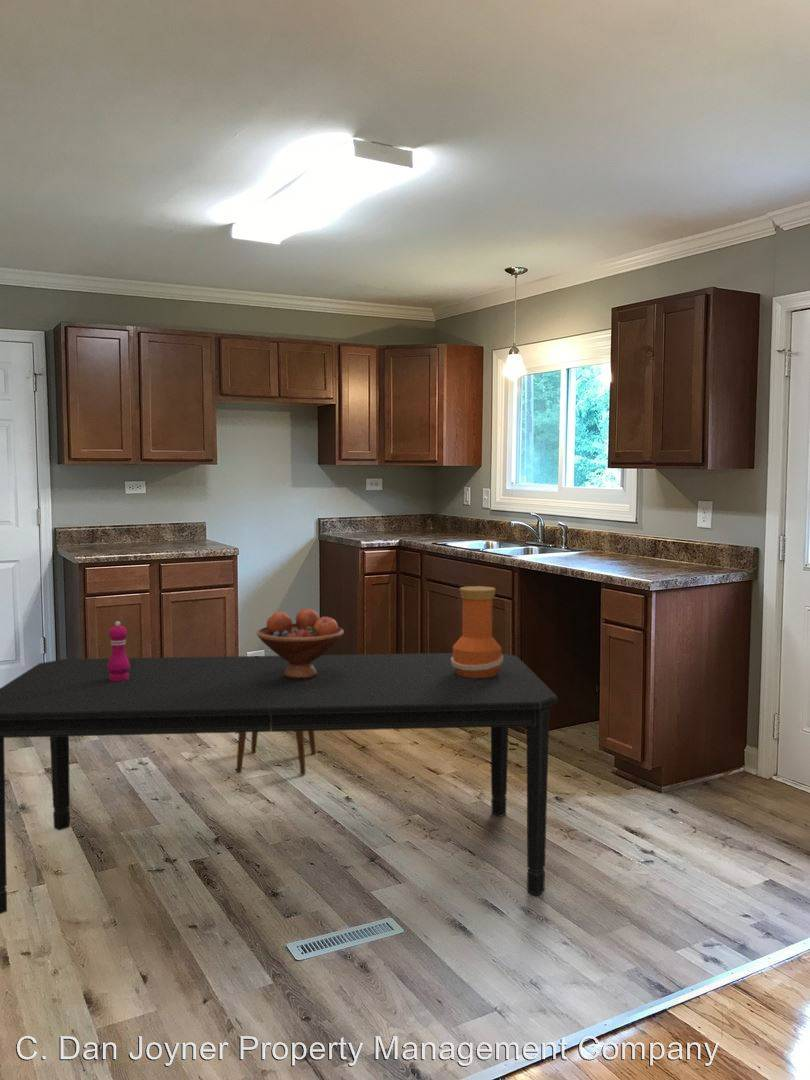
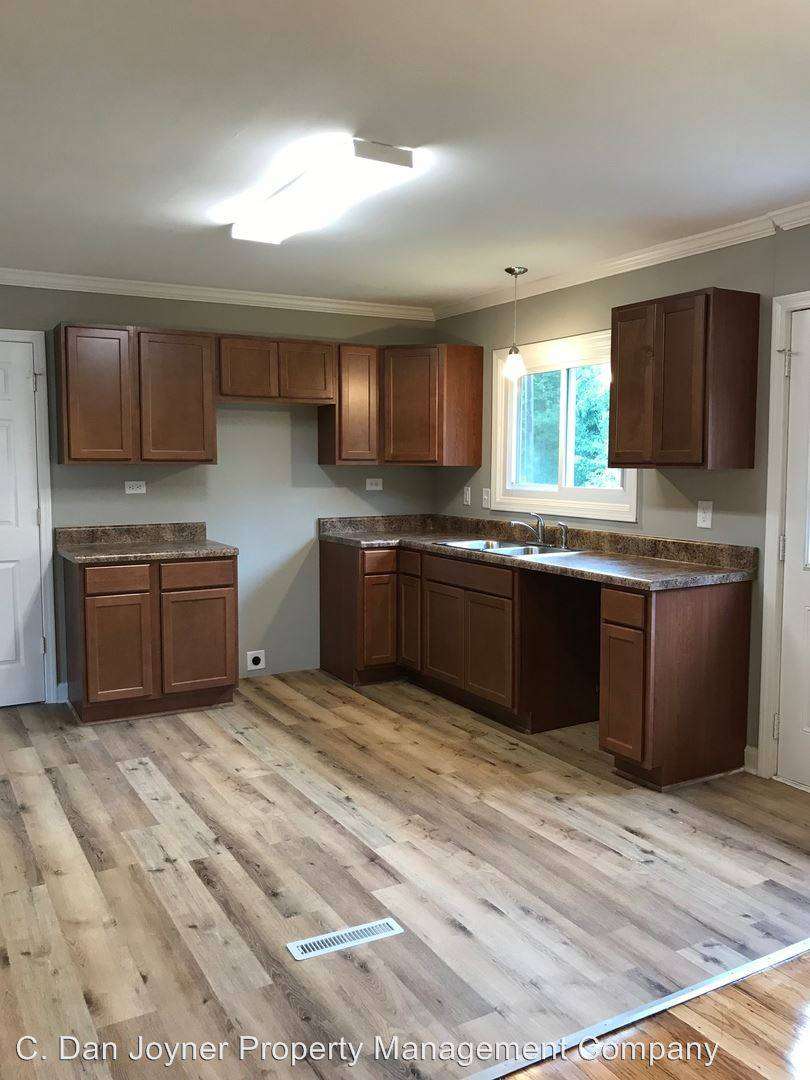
- vase (477, 630)
- dining table (278, 731)
- stool (296, 731)
- fruit bowl (300, 643)
- pepper mill (118, 649)
